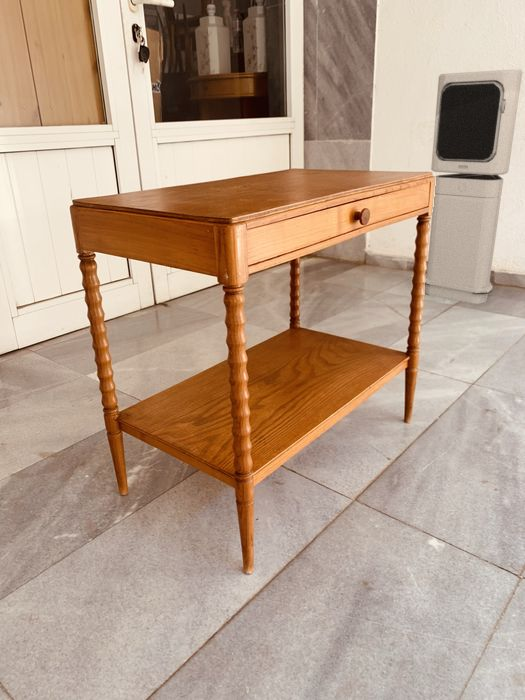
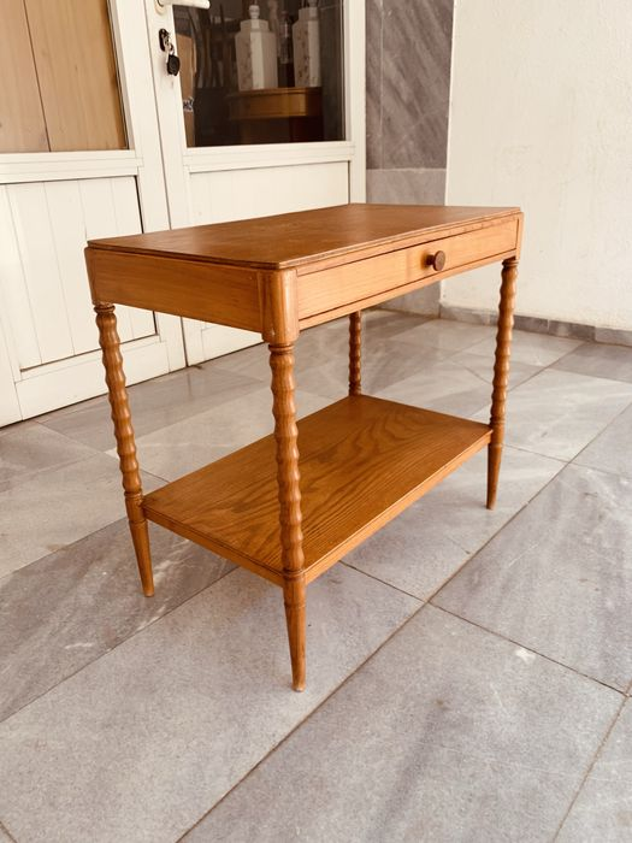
- air purifier (475, 190)
